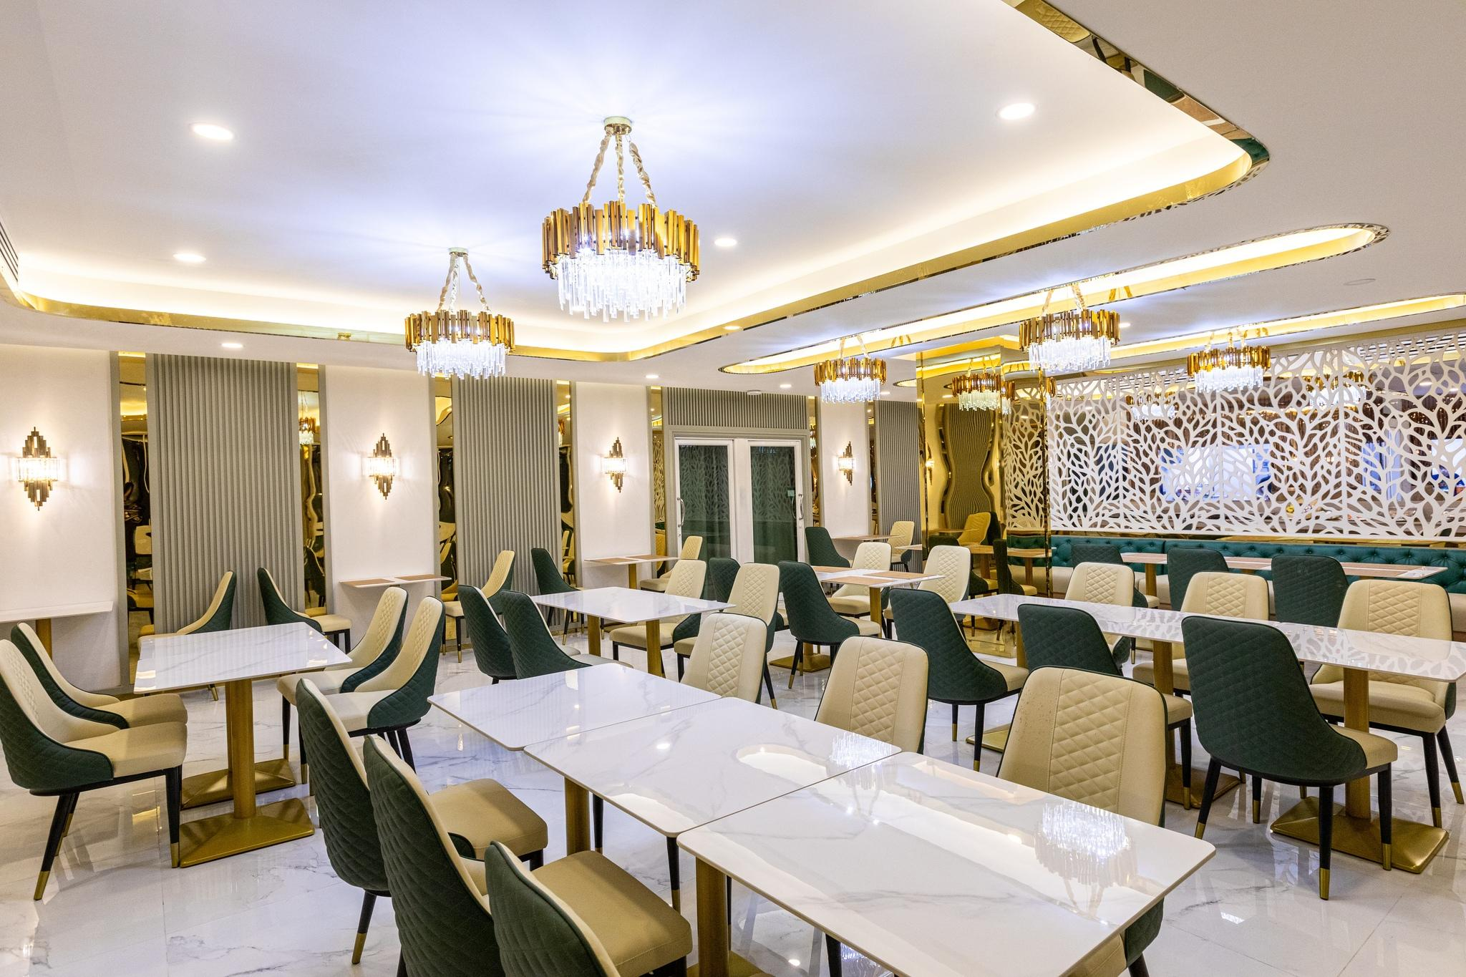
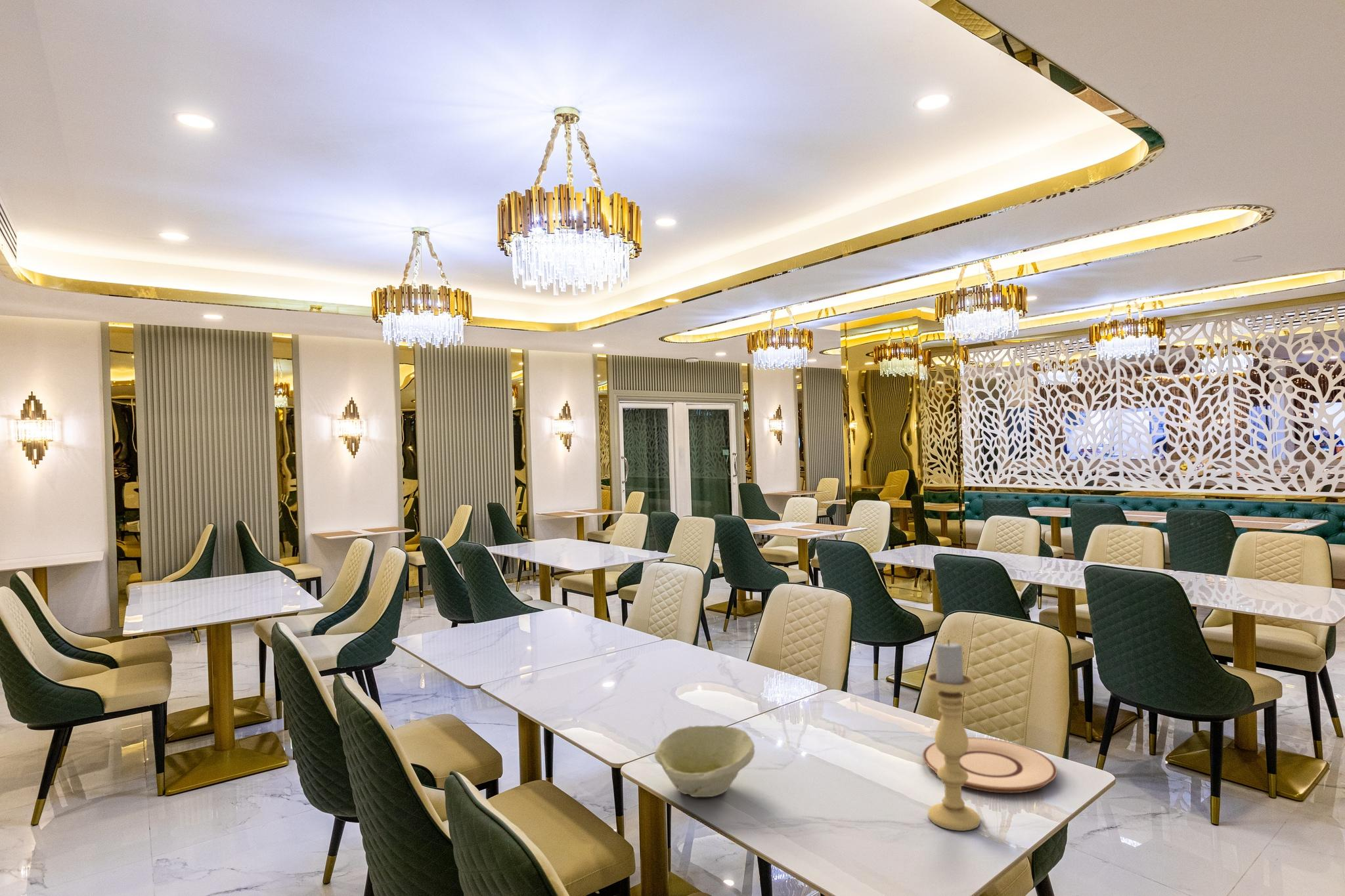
+ plate (988, 764)
+ candle holder (951, 729)
+ bowl (705, 764)
